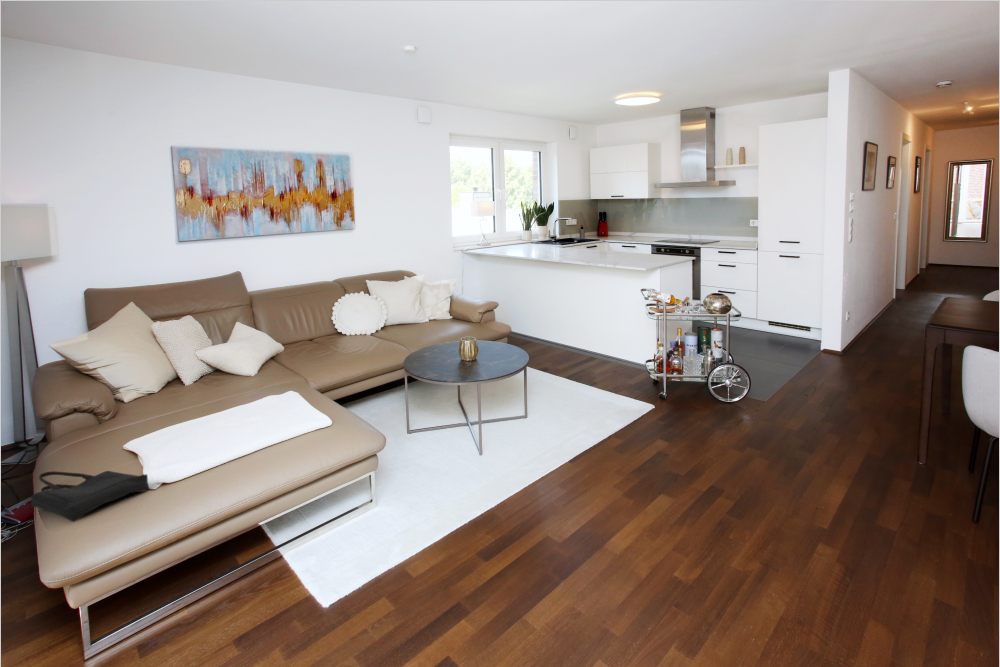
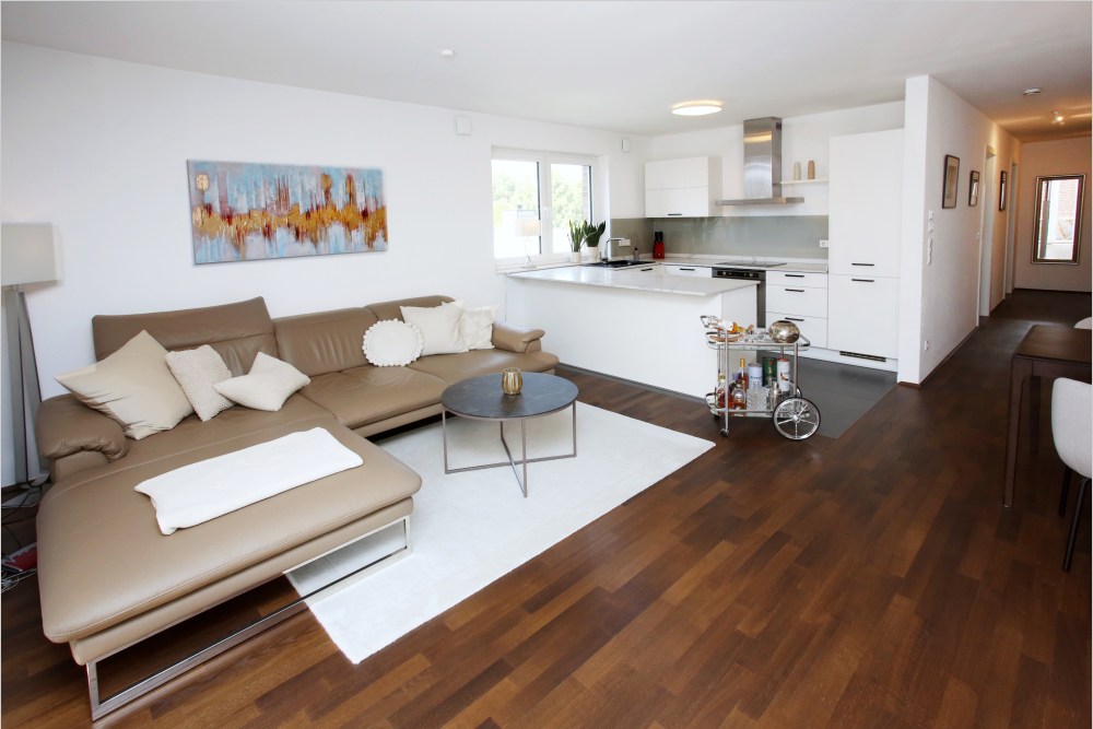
- tote bag (78, 488)
